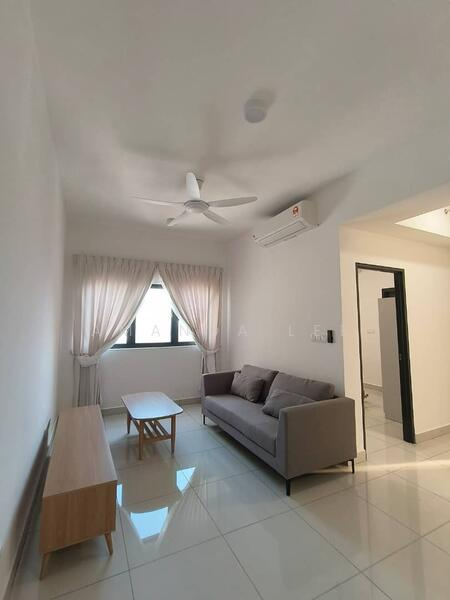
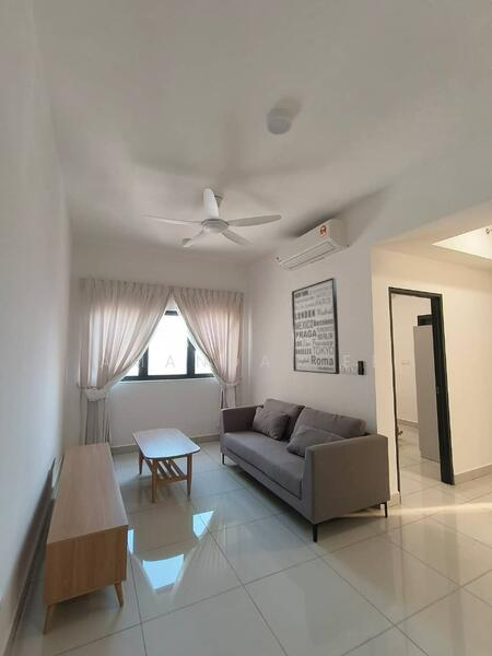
+ wall art (313, 328)
